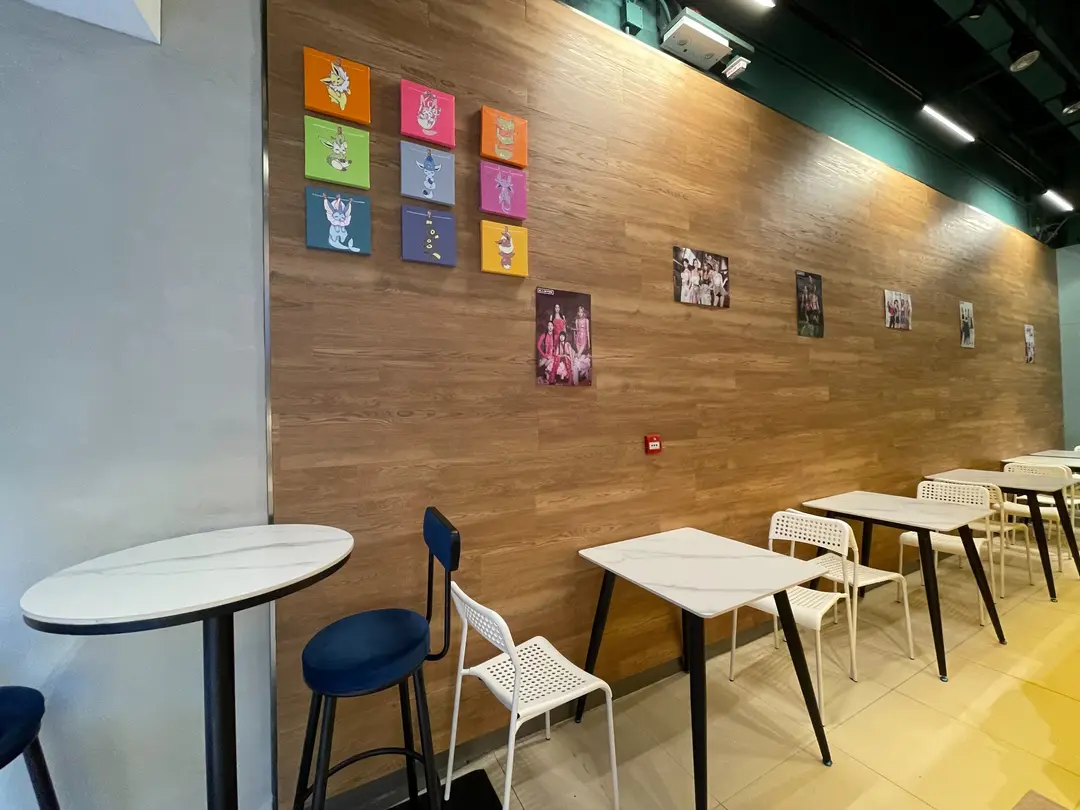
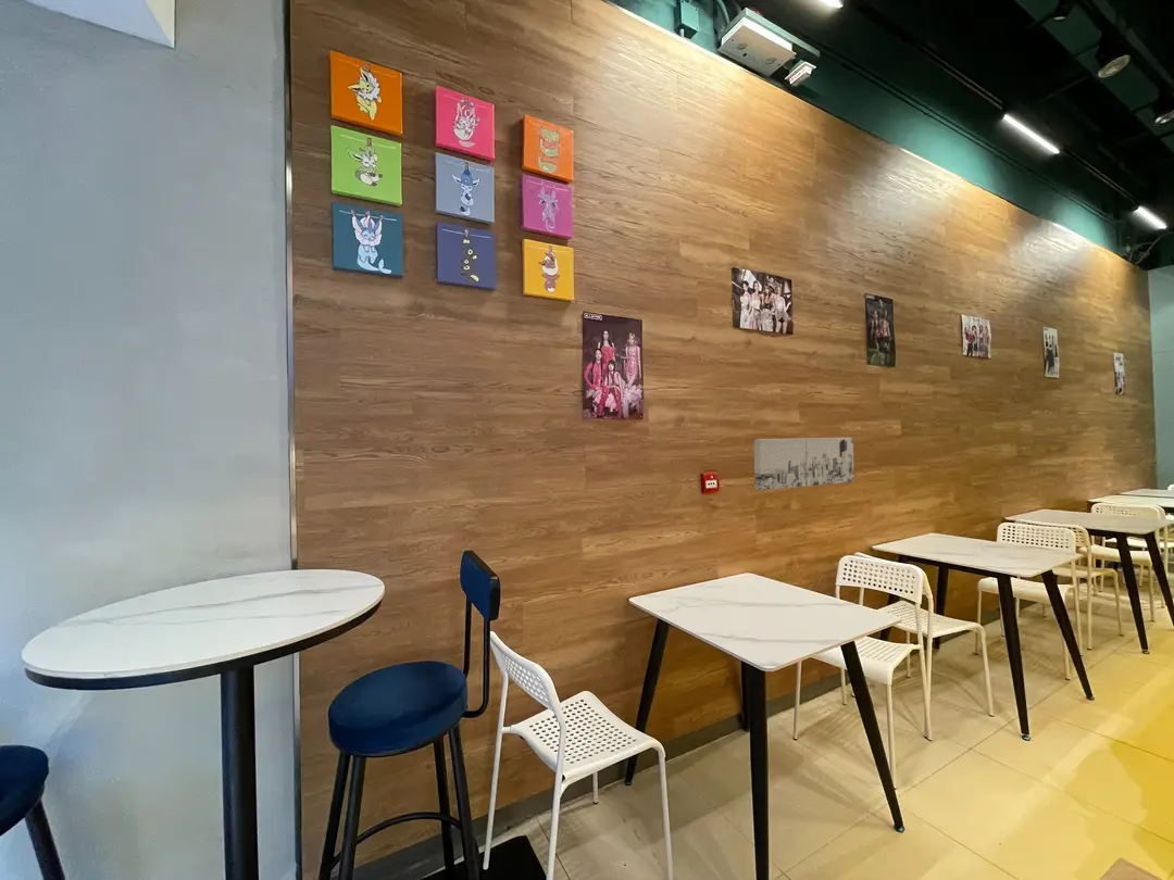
+ wall art (807, 462)
